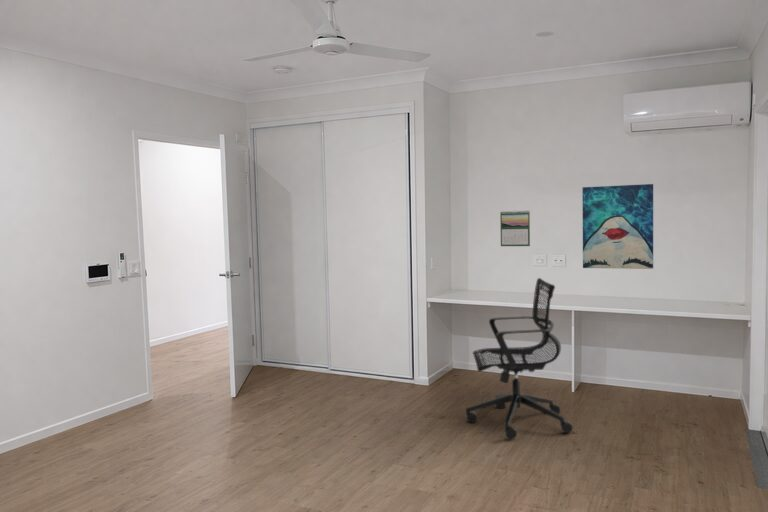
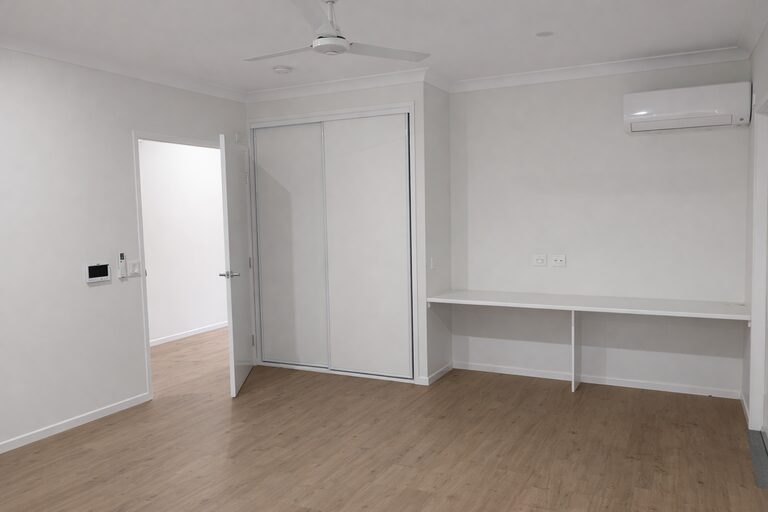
- calendar (515, 228)
- wall art (617, 227)
- office chair (514, 352)
